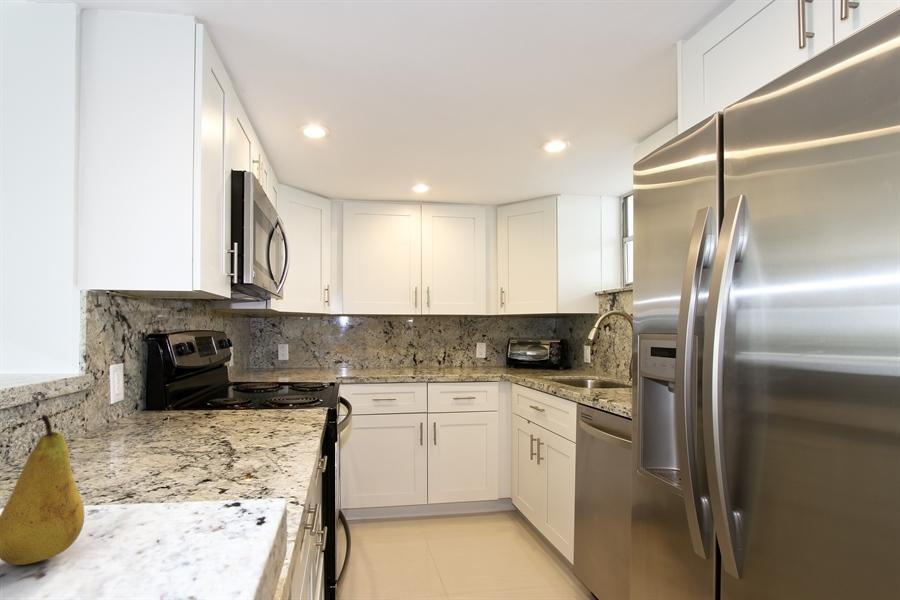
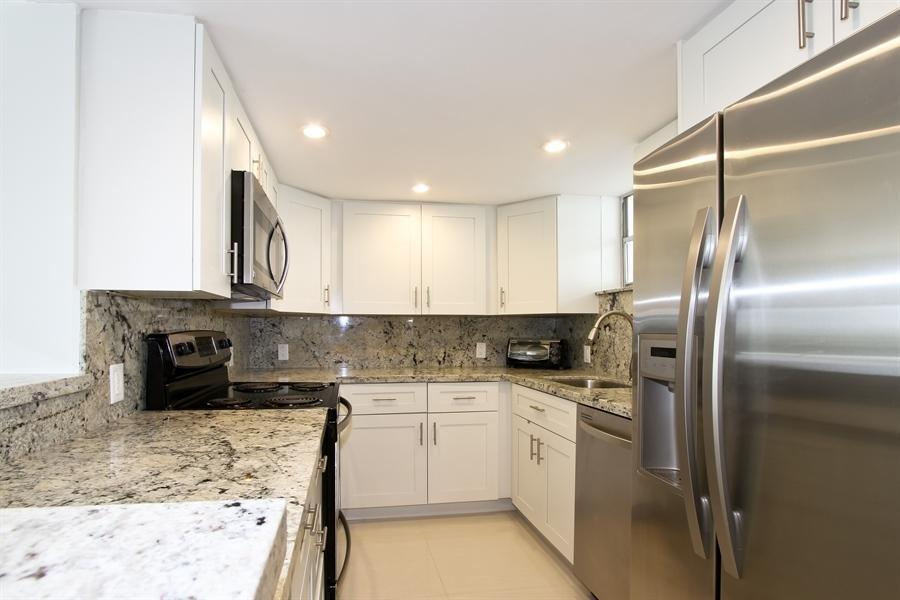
- fruit (41, 484)
